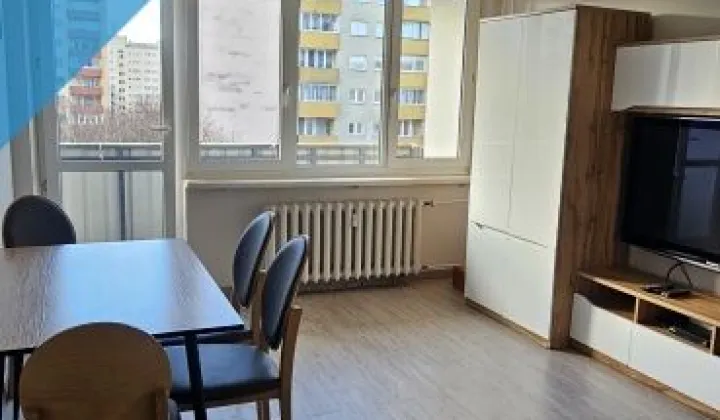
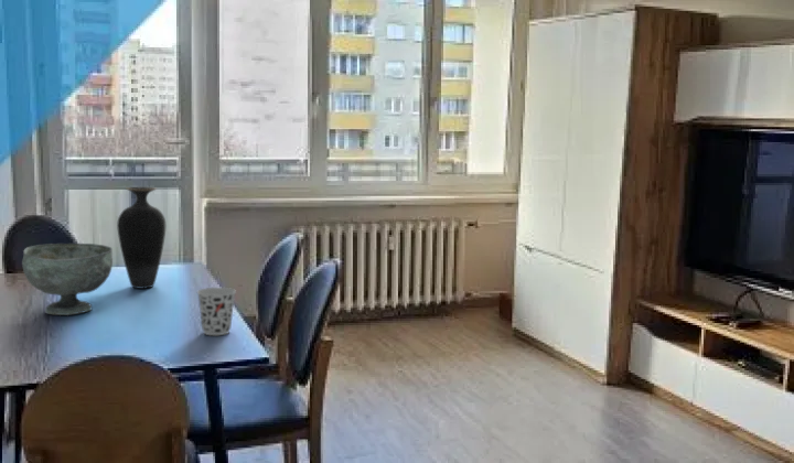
+ cup (216, 311)
+ vase (141, 237)
+ decorative bowl (68, 279)
